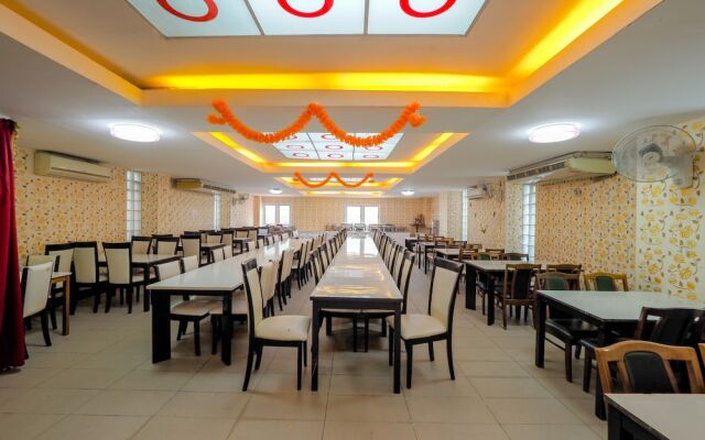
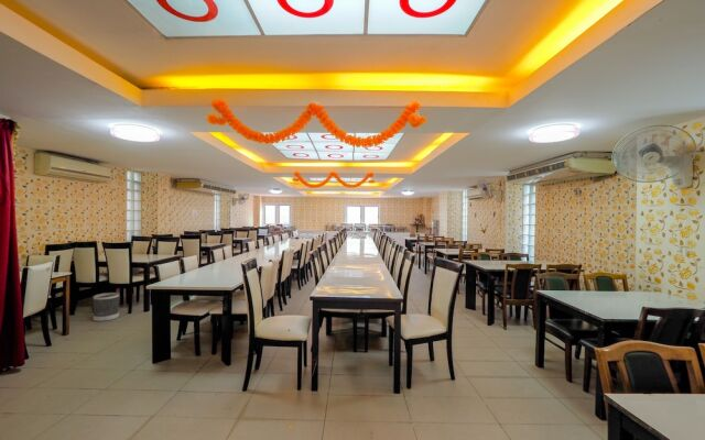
+ wastebasket (106, 306)
